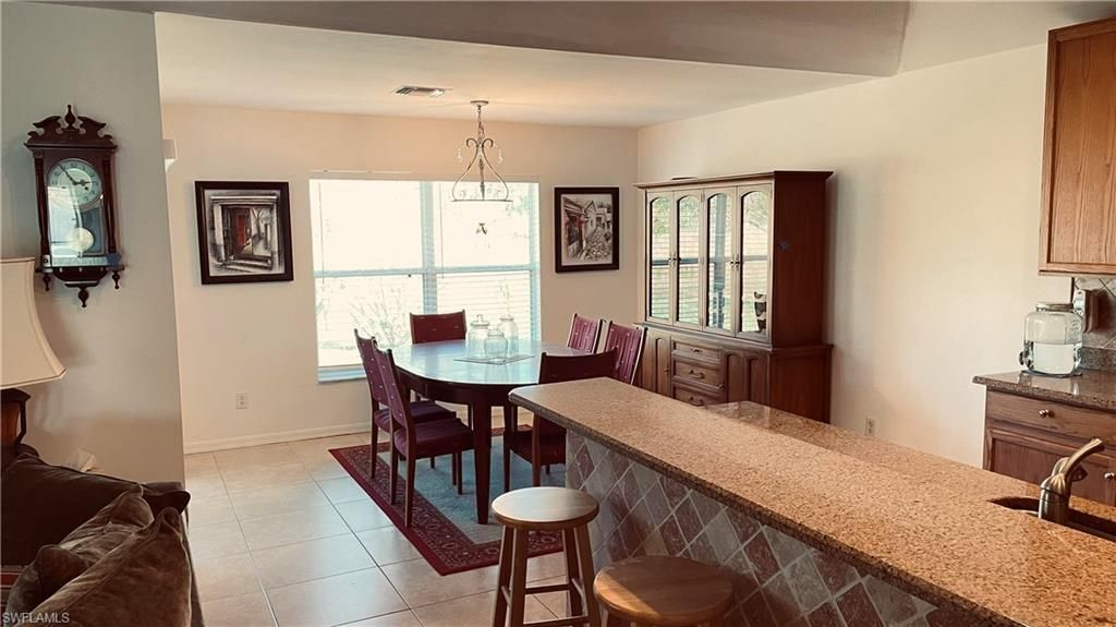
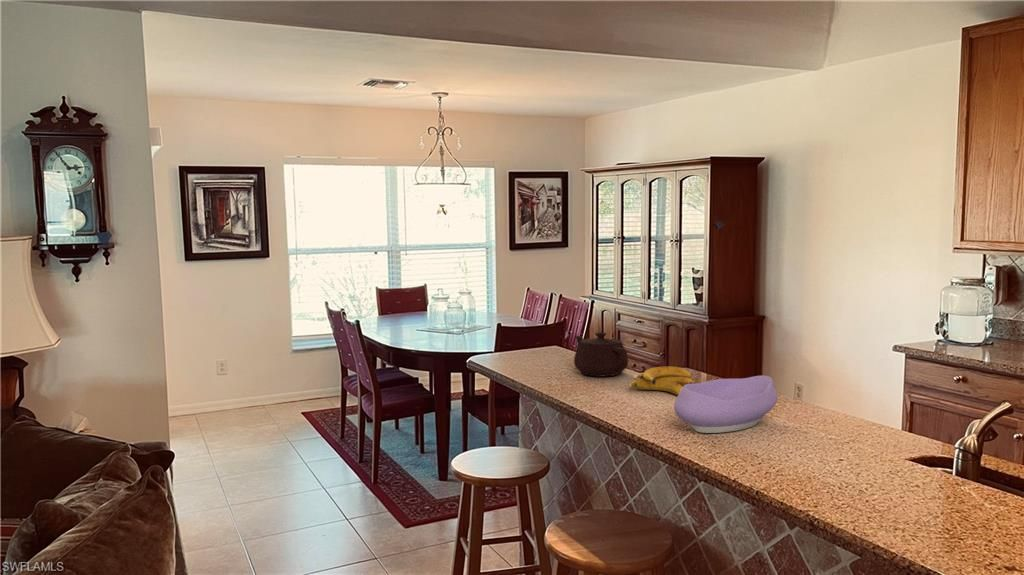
+ banana (662, 380)
+ bowl (726, 403)
+ teapot (599, 352)
